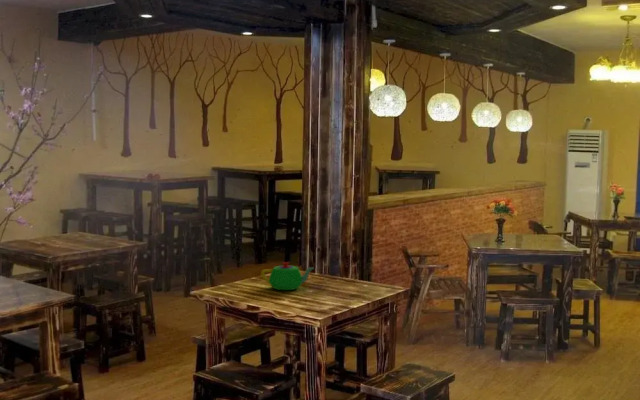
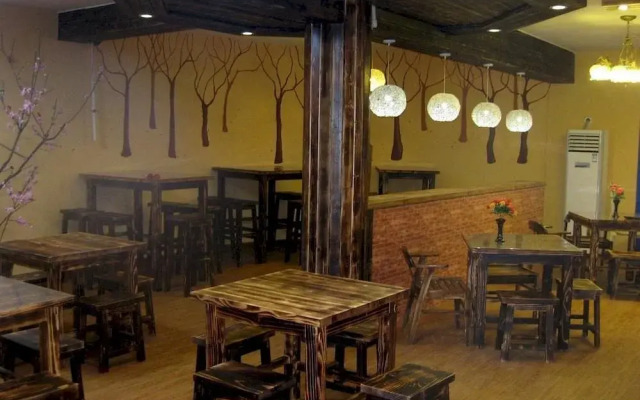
- teapot (287, 275)
